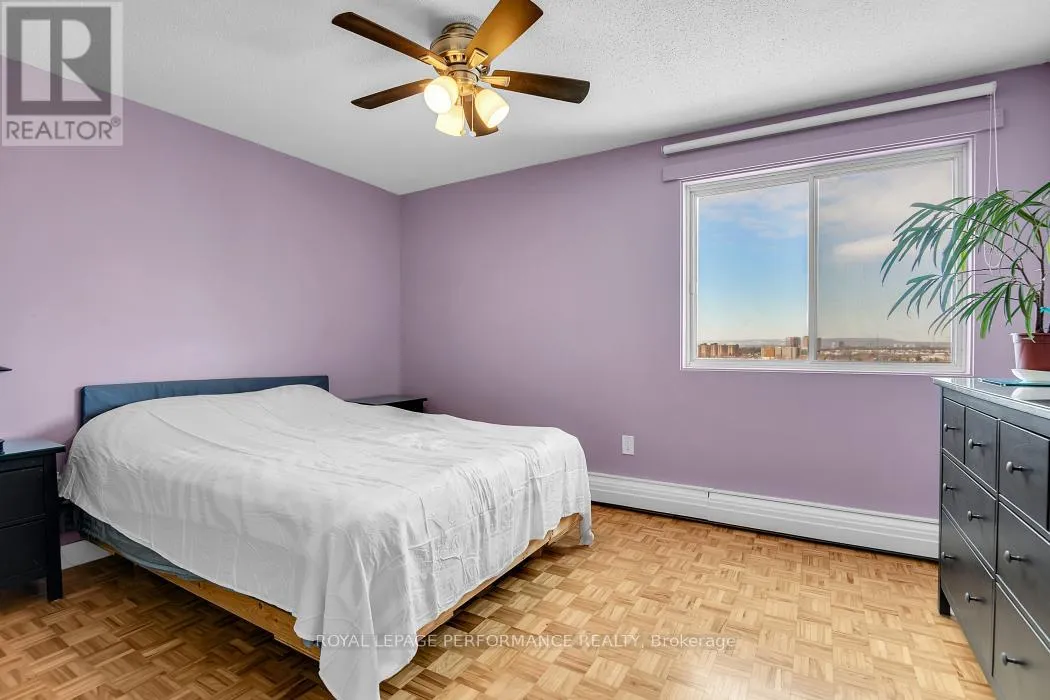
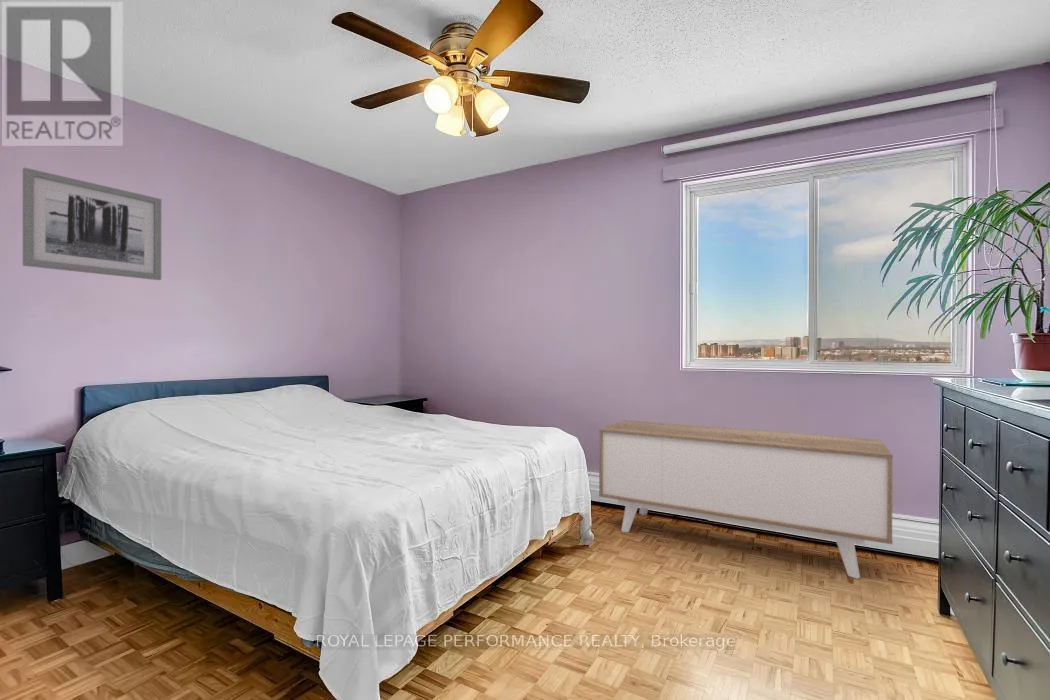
+ wall art (98, 229)
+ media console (731, 486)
